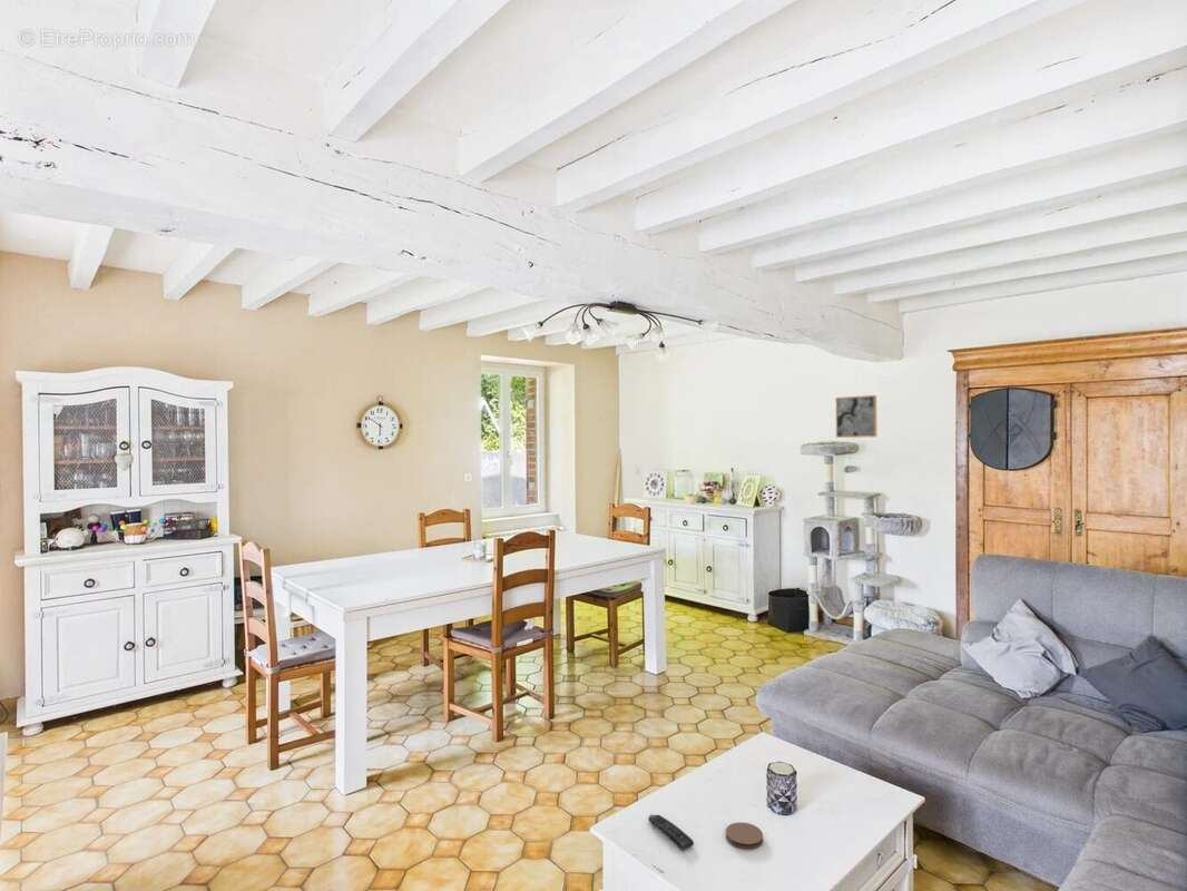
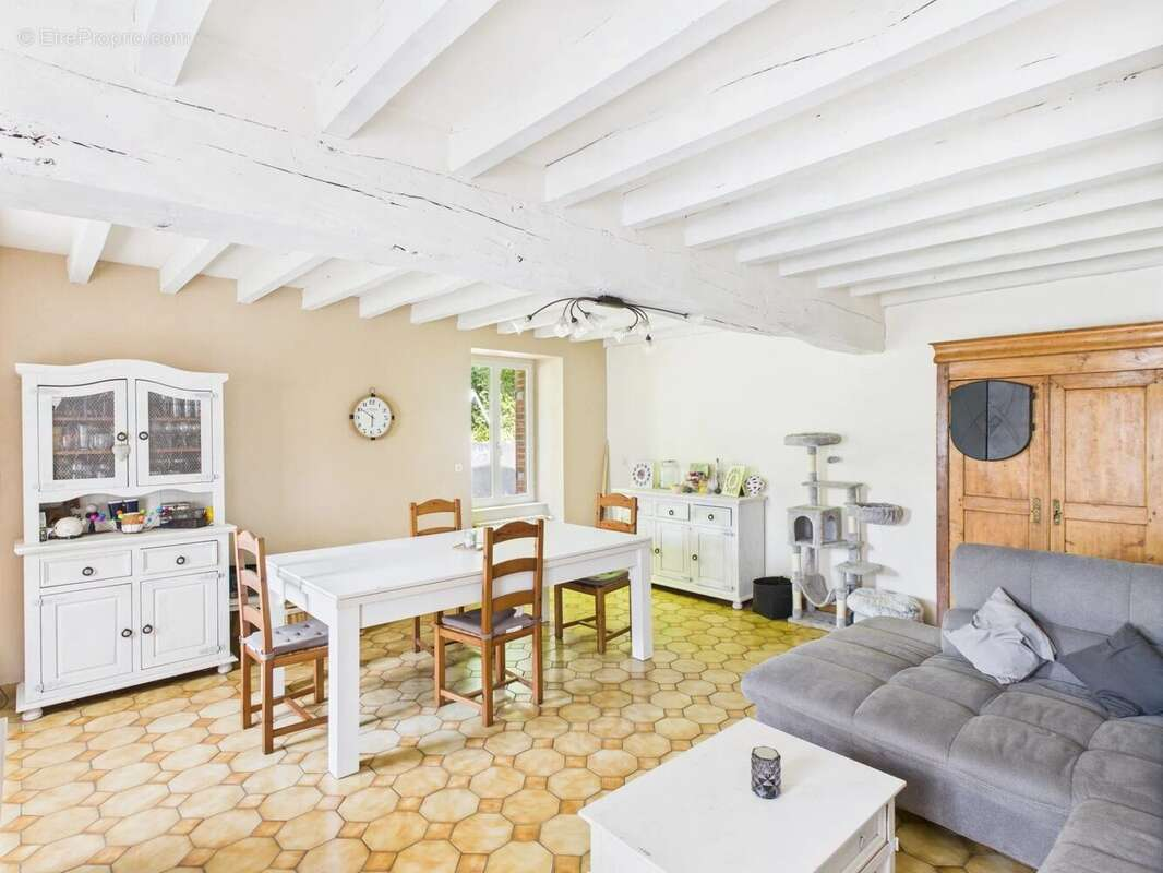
- coaster (744, 835)
- remote control (668, 830)
- wall art (855, 417)
